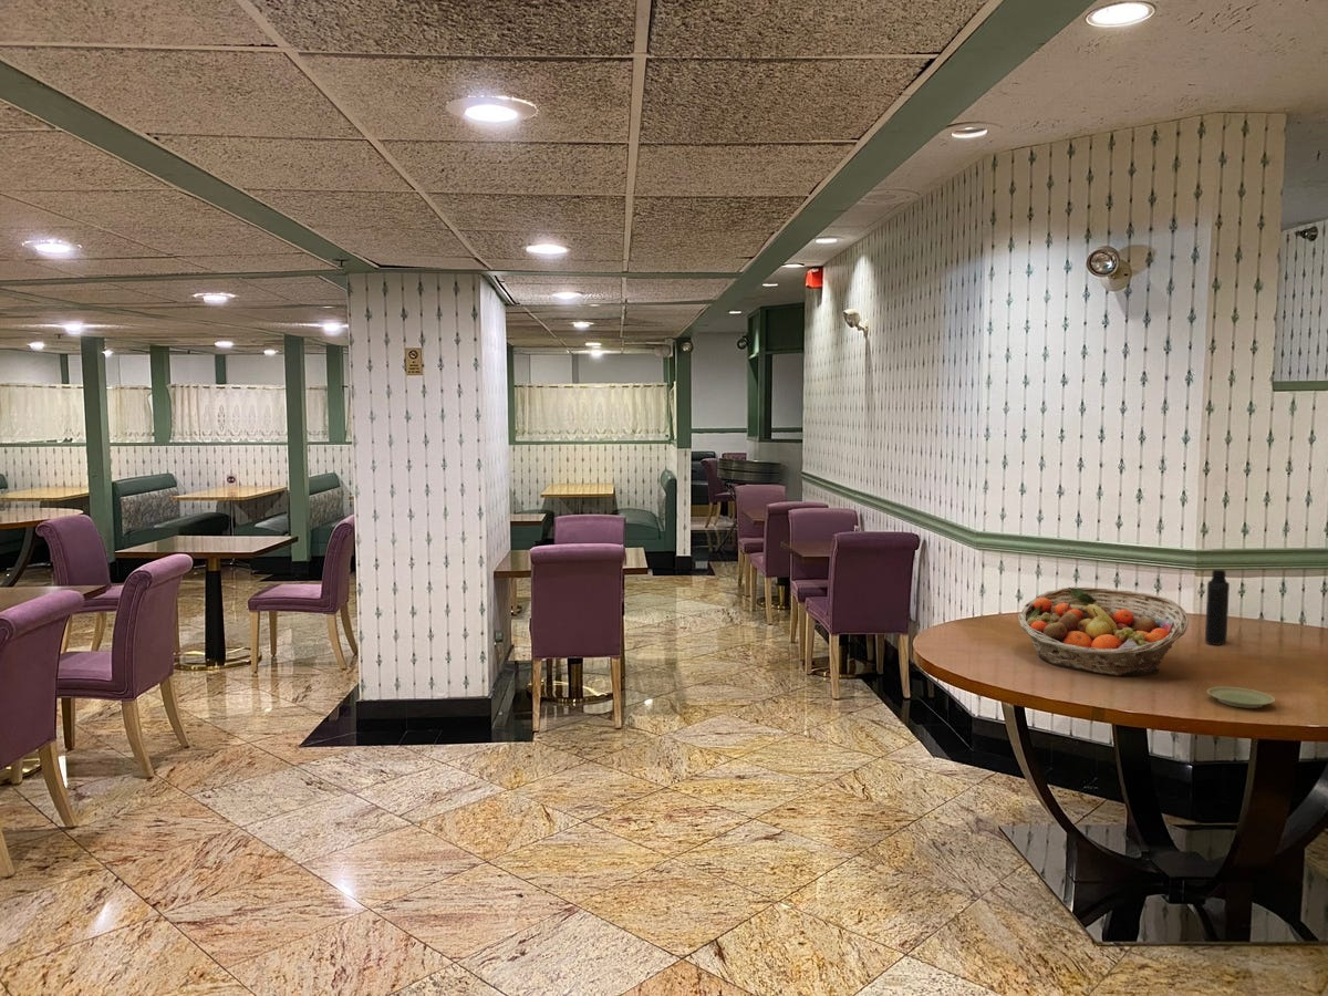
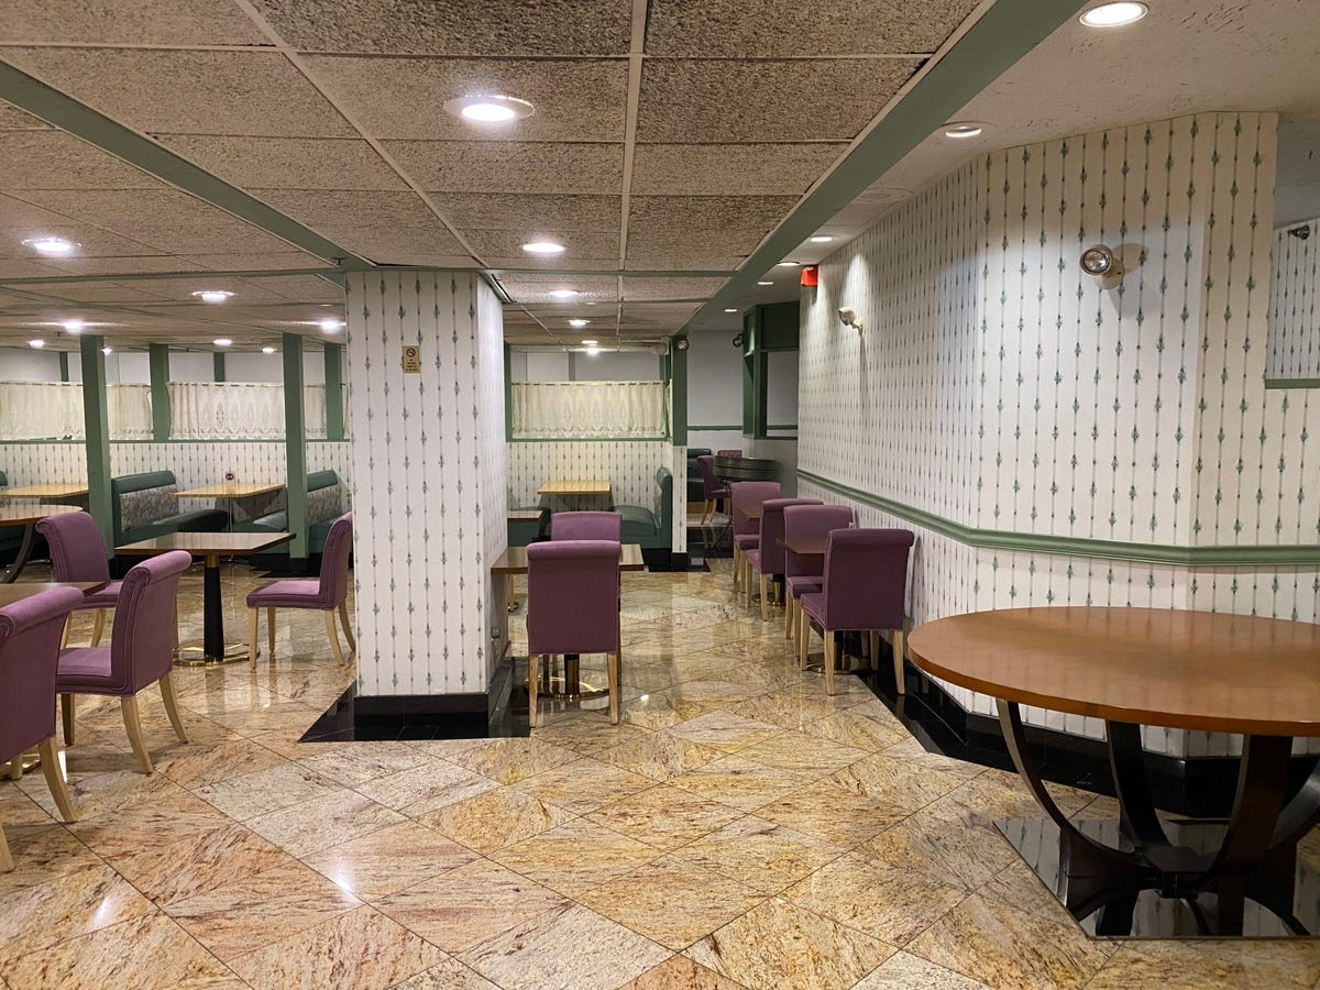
- bottle (1217, 605)
- plate (1239, 698)
- fruit basket (1099, 629)
